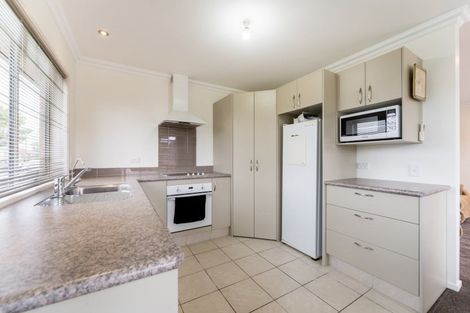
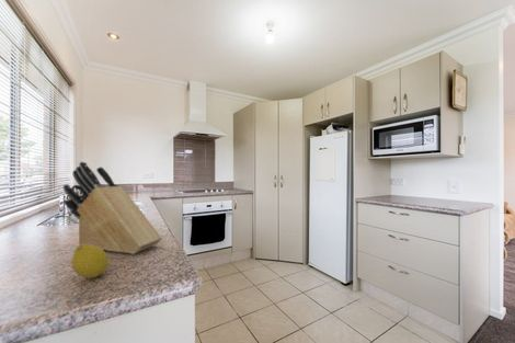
+ fruit (90, 260)
+ knife block (111, 204)
